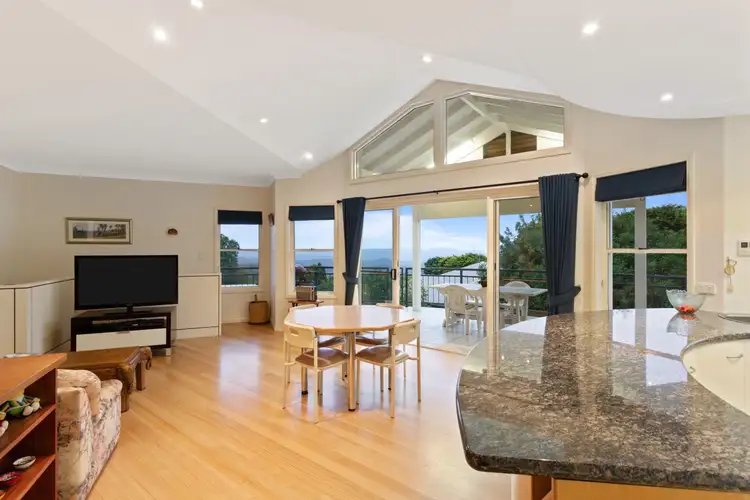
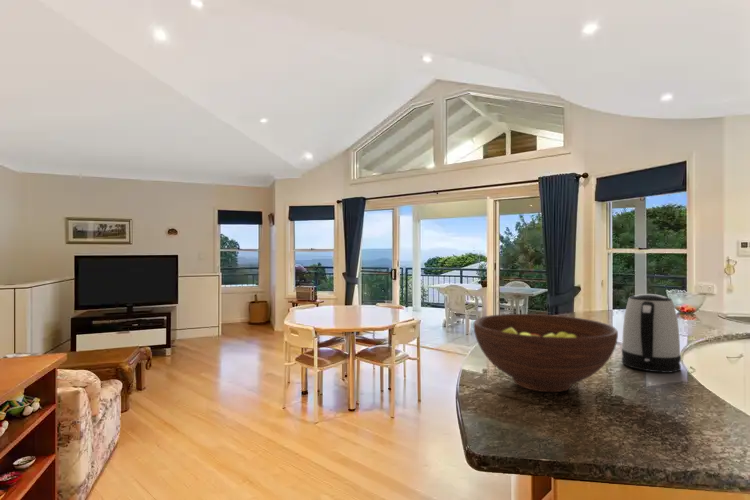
+ kettle (649, 331)
+ fruit bowl (541, 354)
